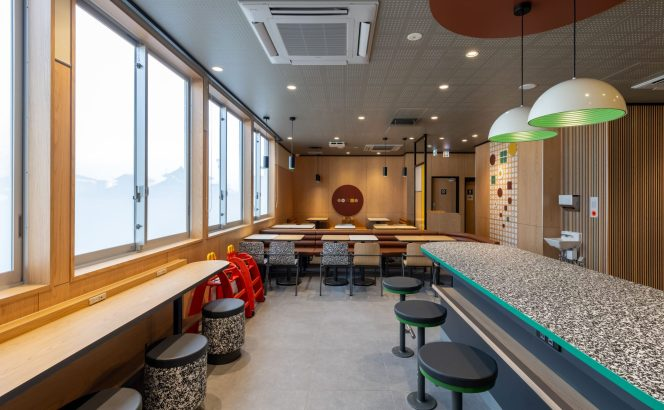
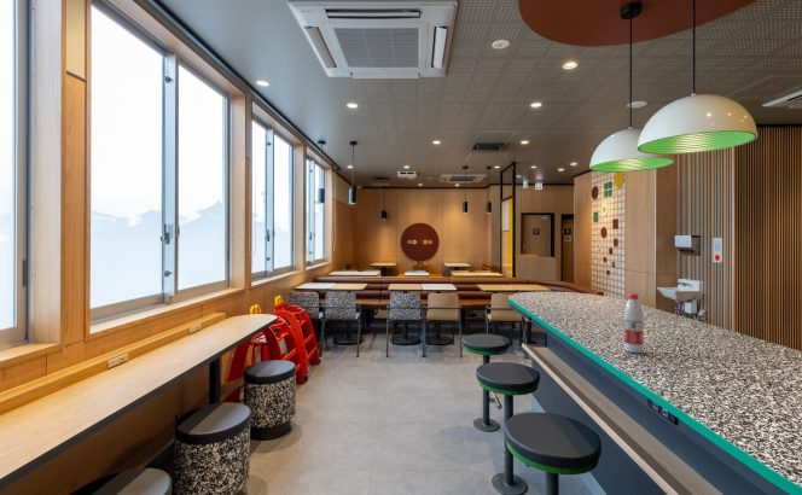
+ water bottle (633, 322)
